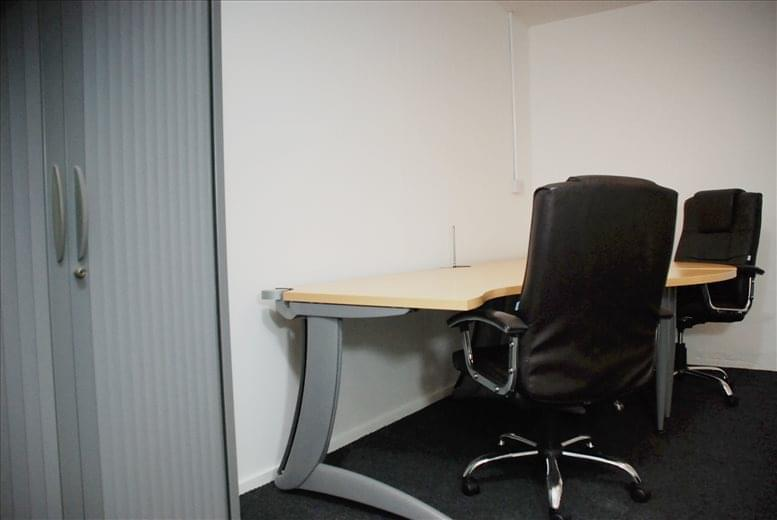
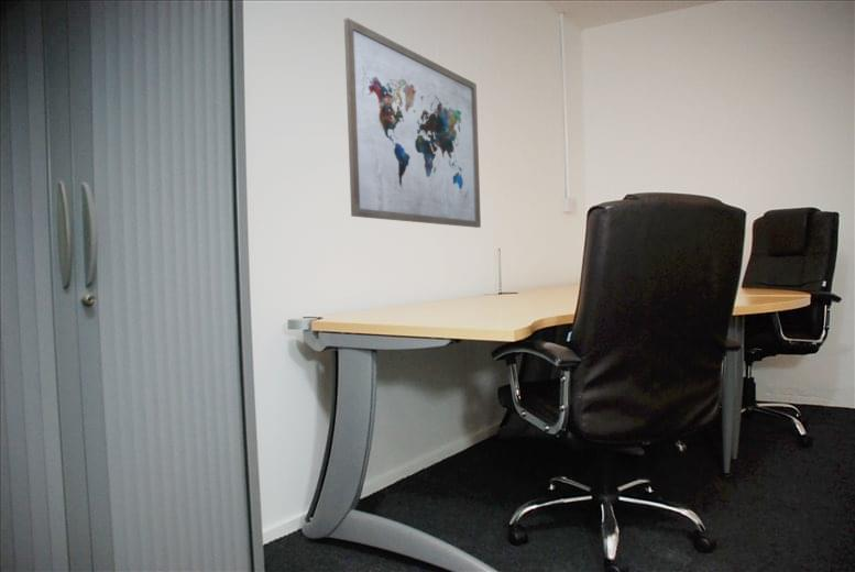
+ wall art (423, 140)
